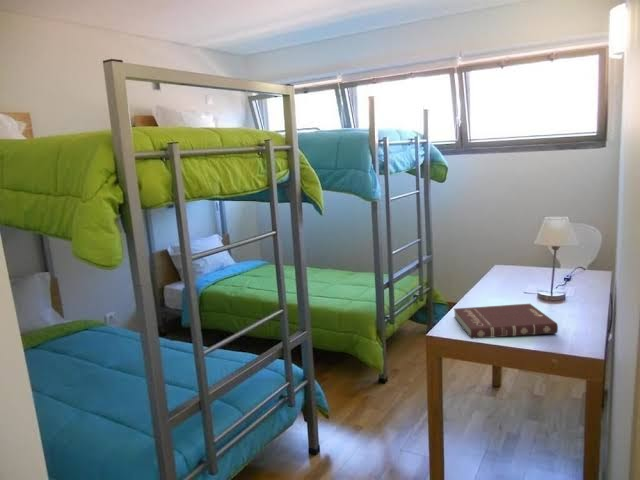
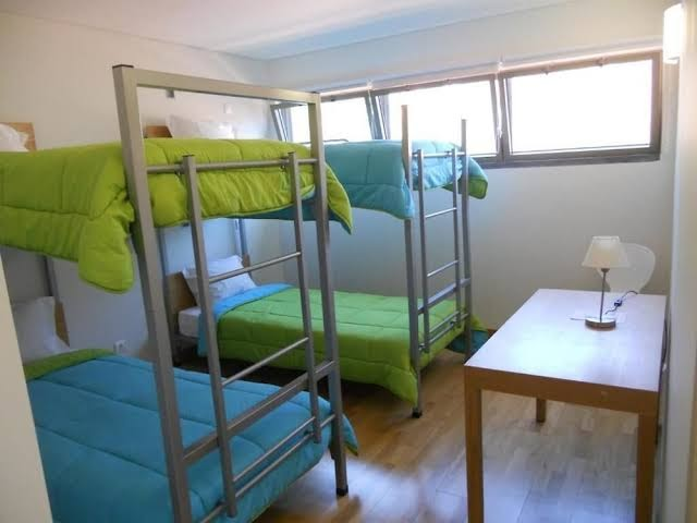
- book (502, 320)
